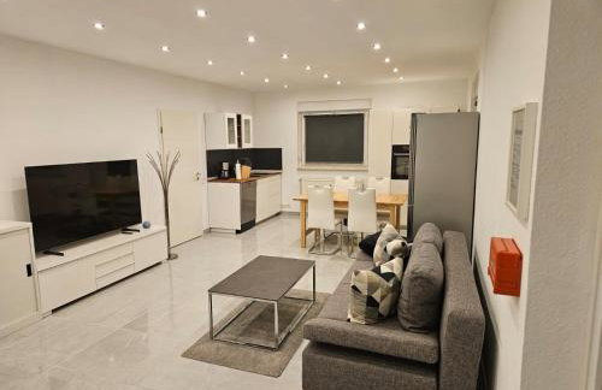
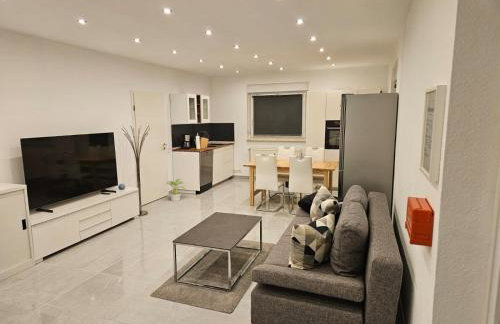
+ potted plant (176, 189)
